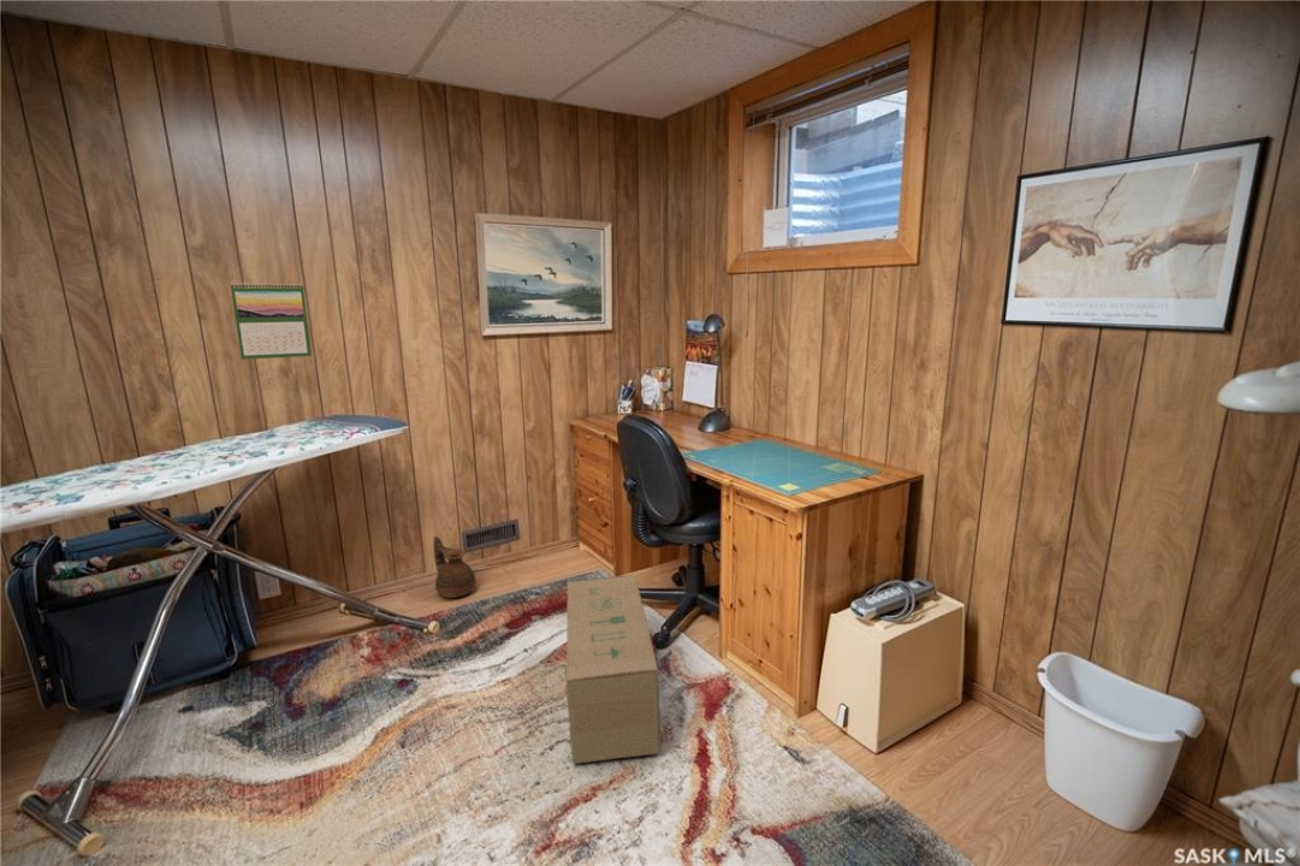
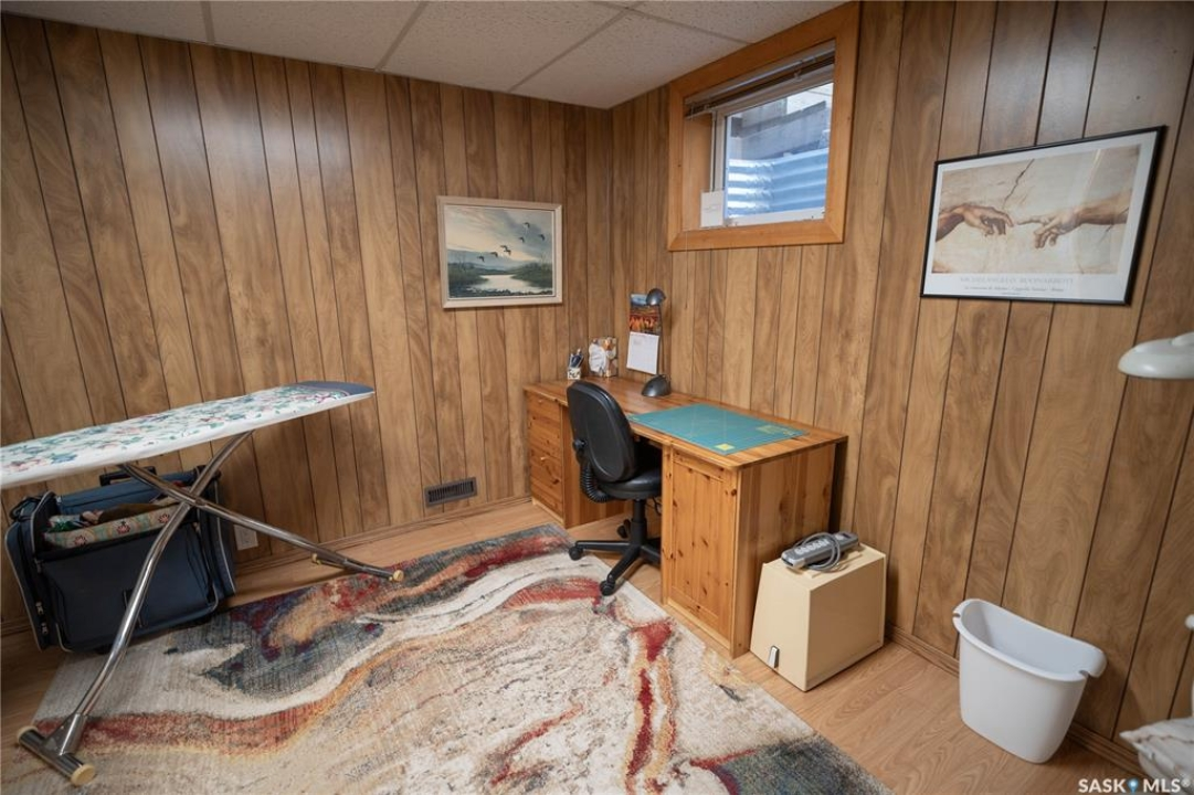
- cardboard box (607, 656)
- ceramic jug (453, 565)
- calendar (272, 320)
